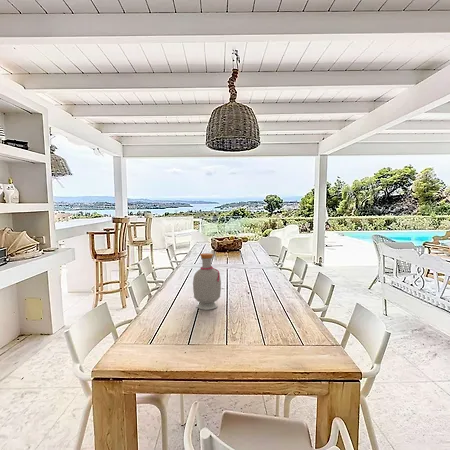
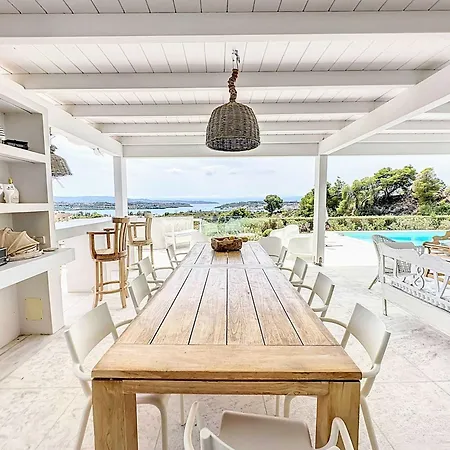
- bottle (207, 280)
